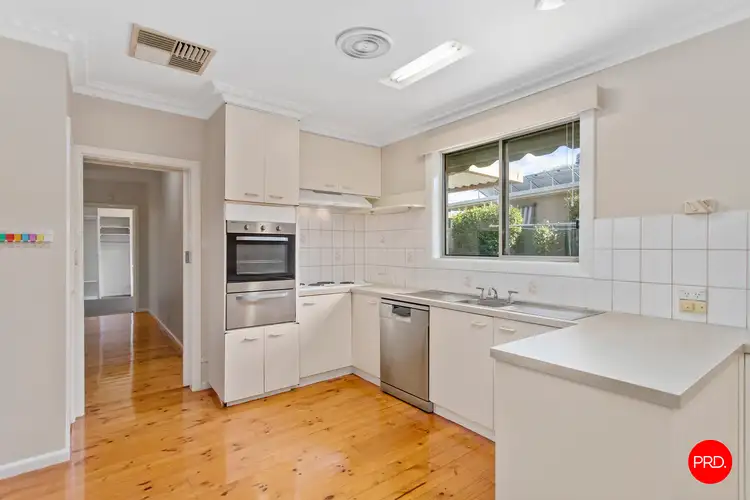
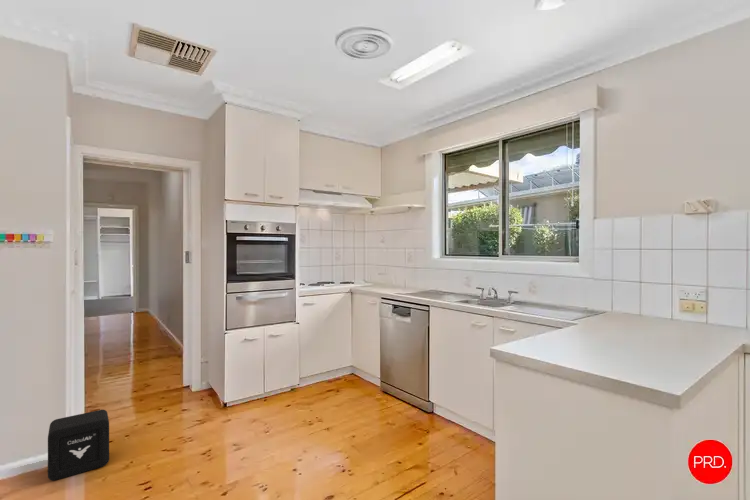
+ air purifier (79, 443)
